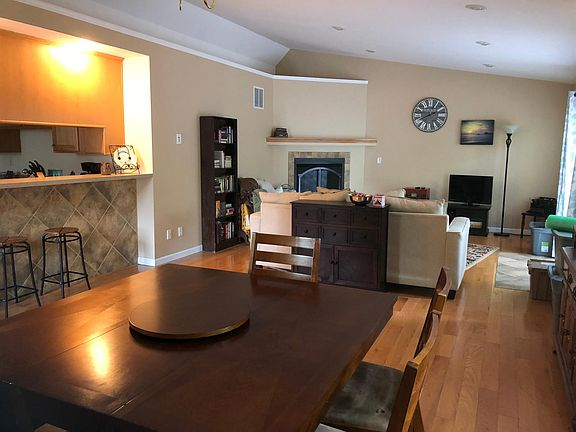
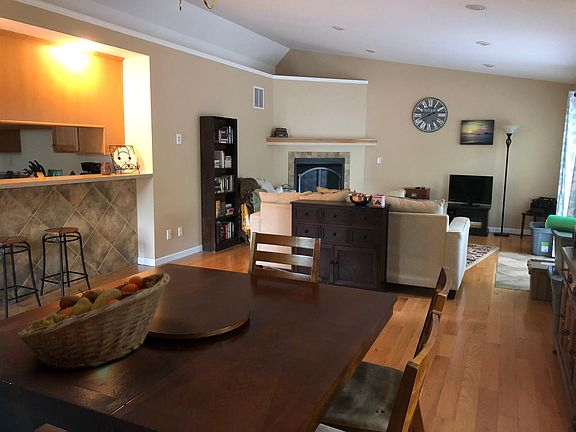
+ fruit basket (101, 314)
